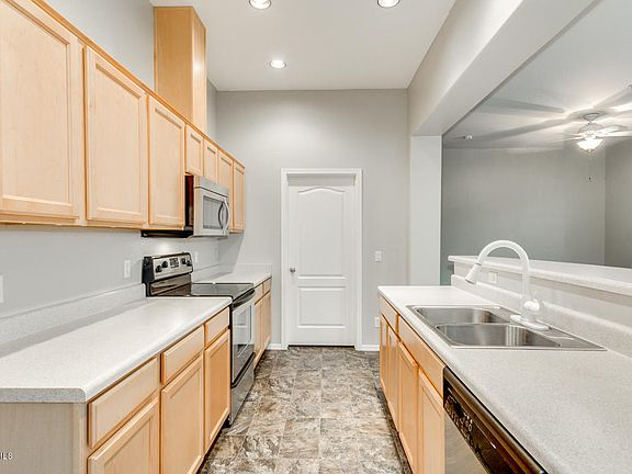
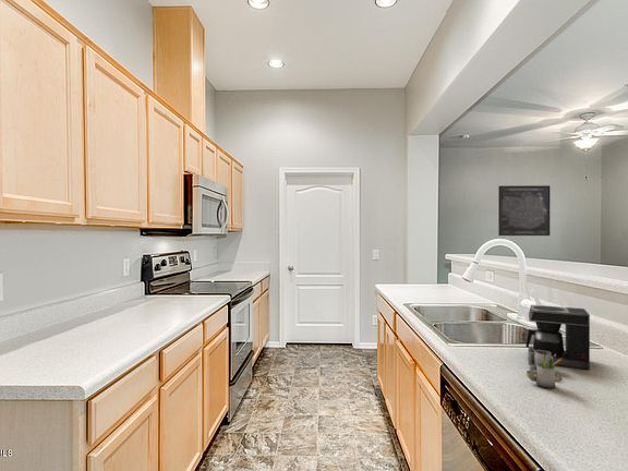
+ coffee maker (558, 343)
+ wall art (523, 210)
